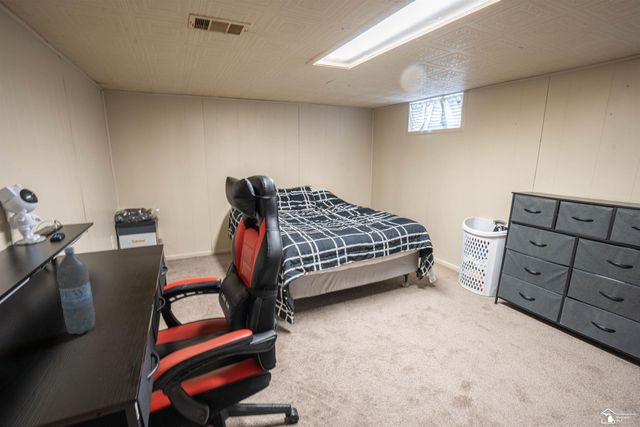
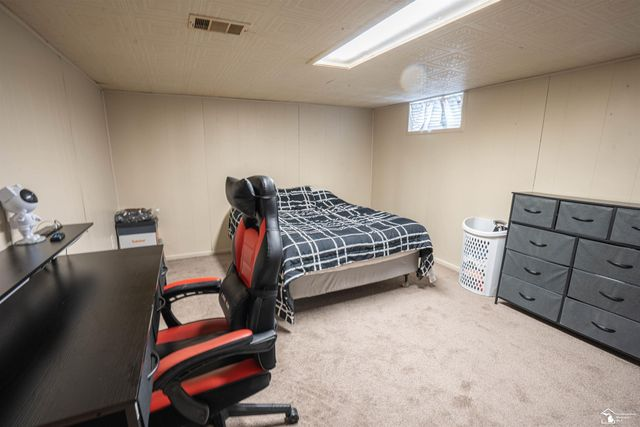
- water bottle (75, 290)
